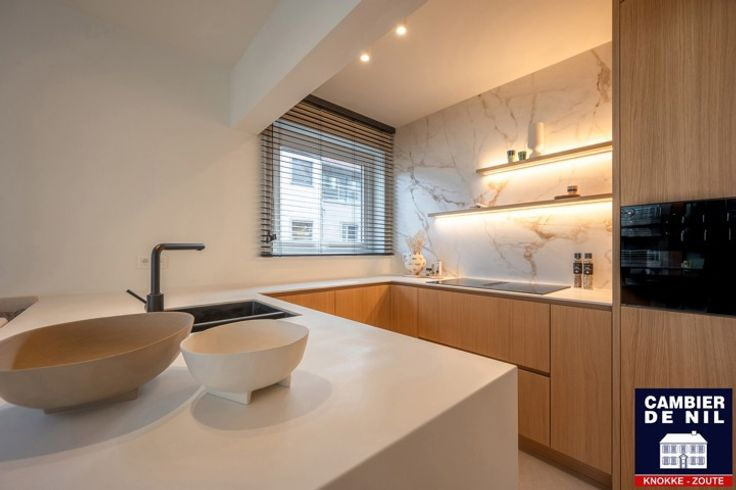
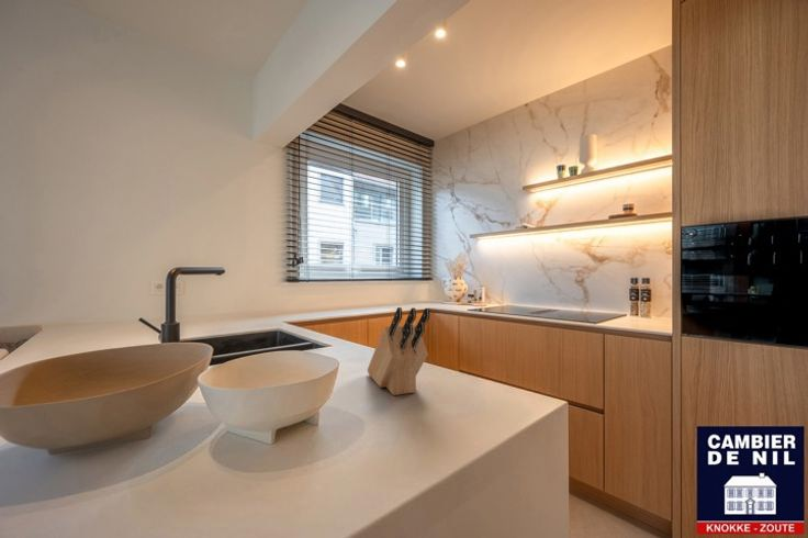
+ knife block (396, 344)
